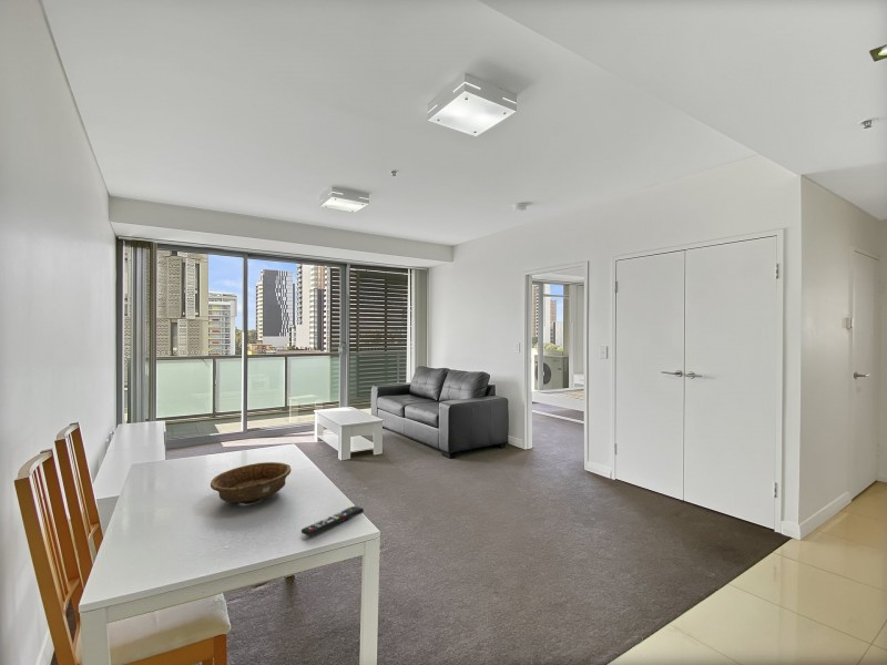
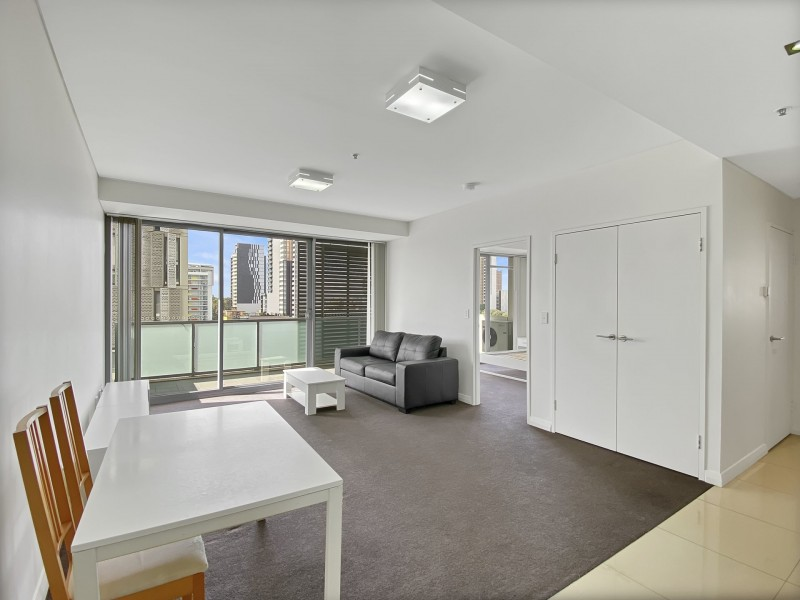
- remote control (334, 520)
- decorative bowl (252, 483)
